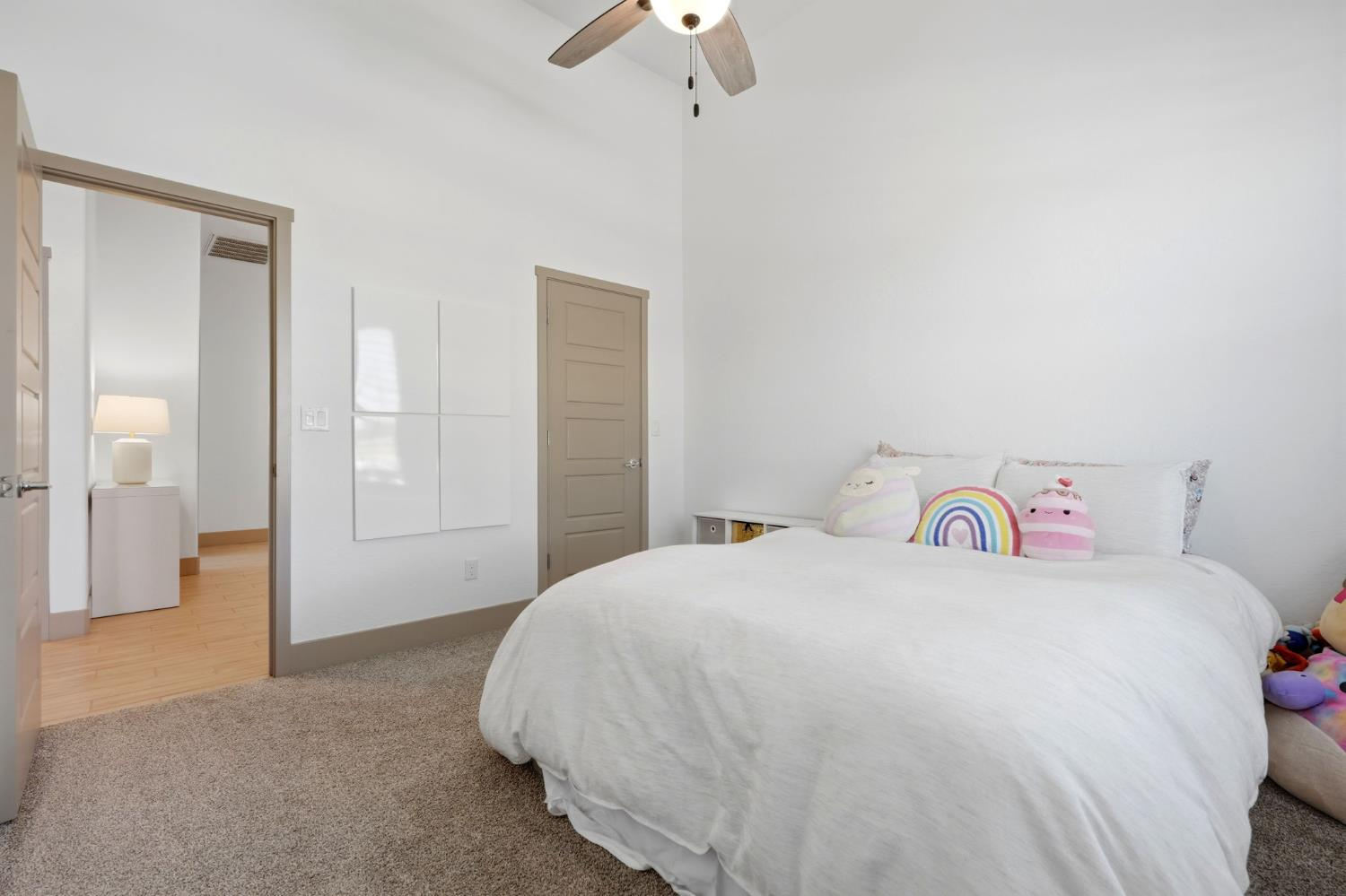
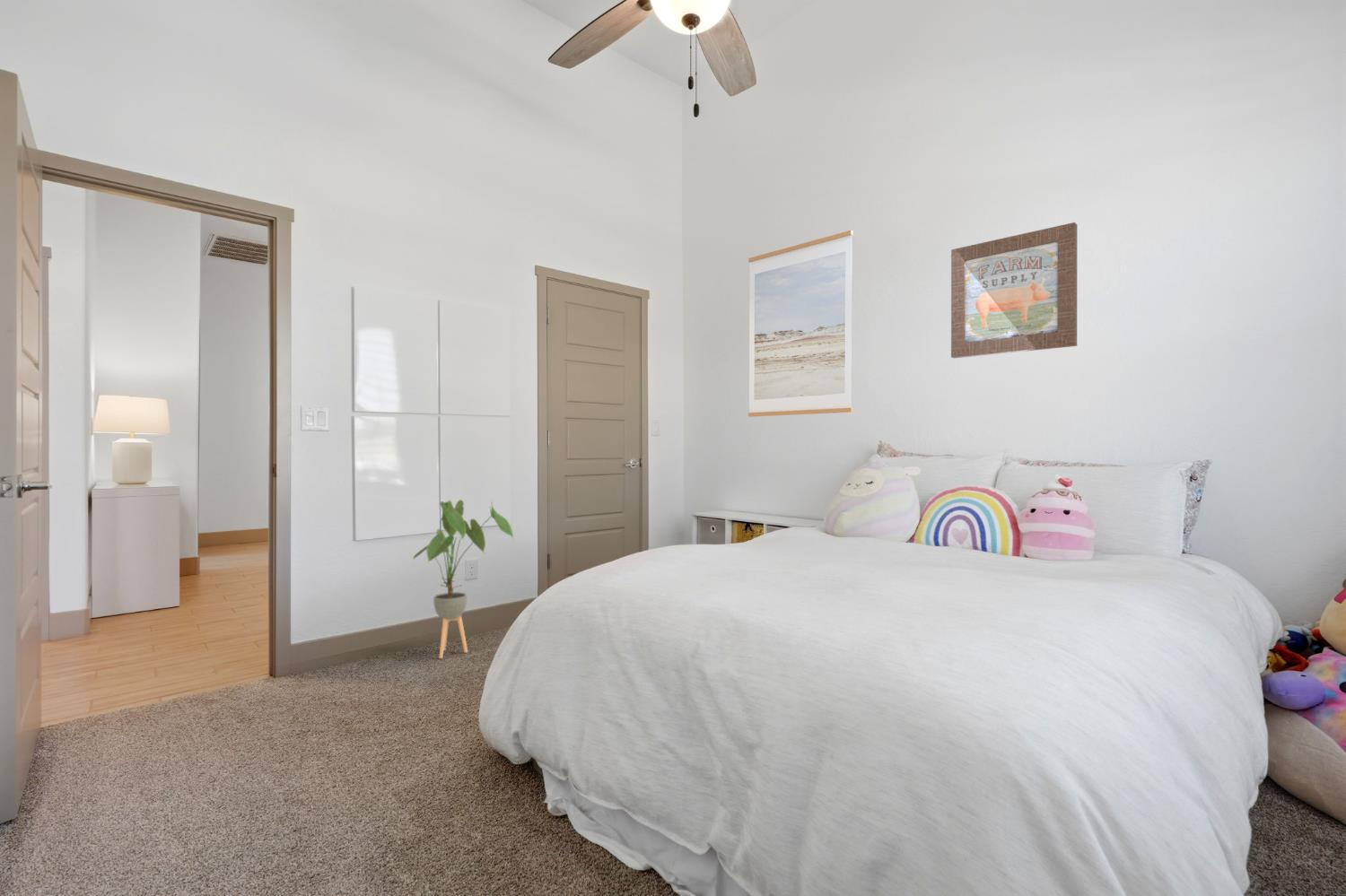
+ house plant (455, 574)
+ wall art (1010, 294)
+ wall art (797, 329)
